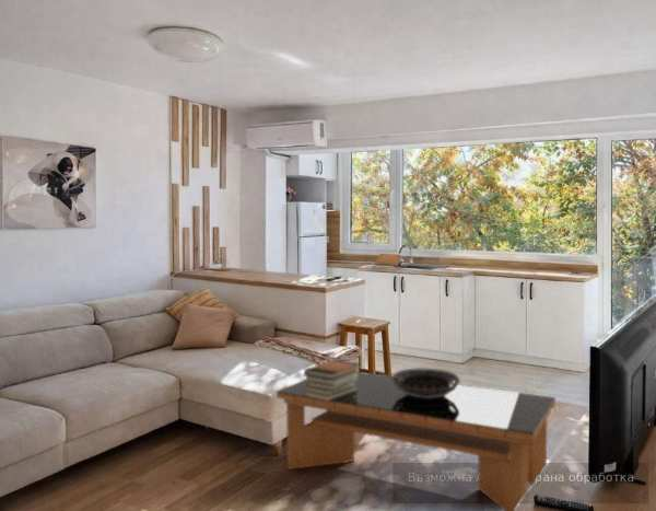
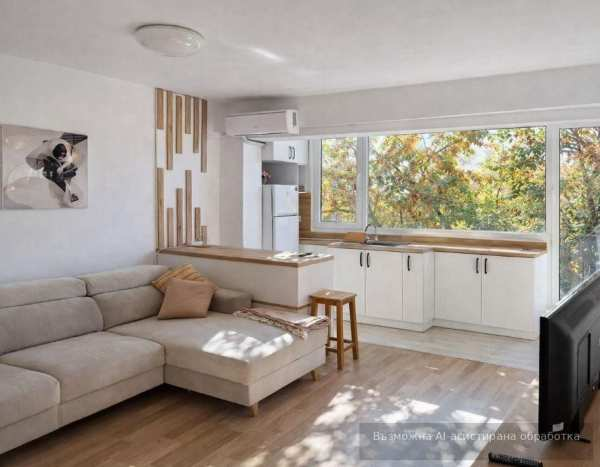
- coffee table (412, 434)
- decorative bowl (426, 384)
- book stack (332, 379)
